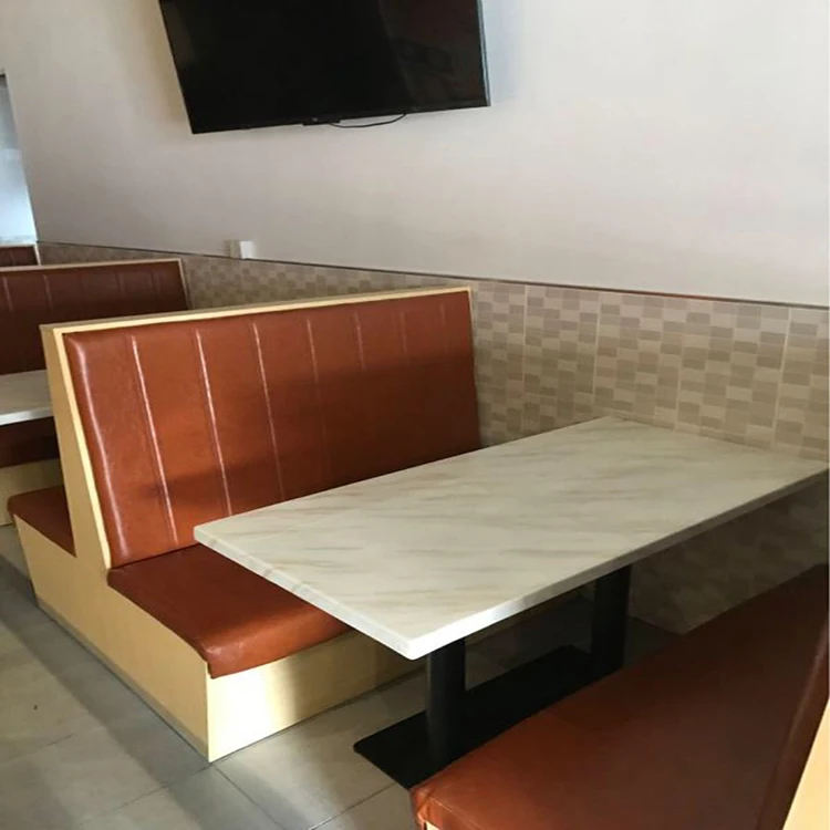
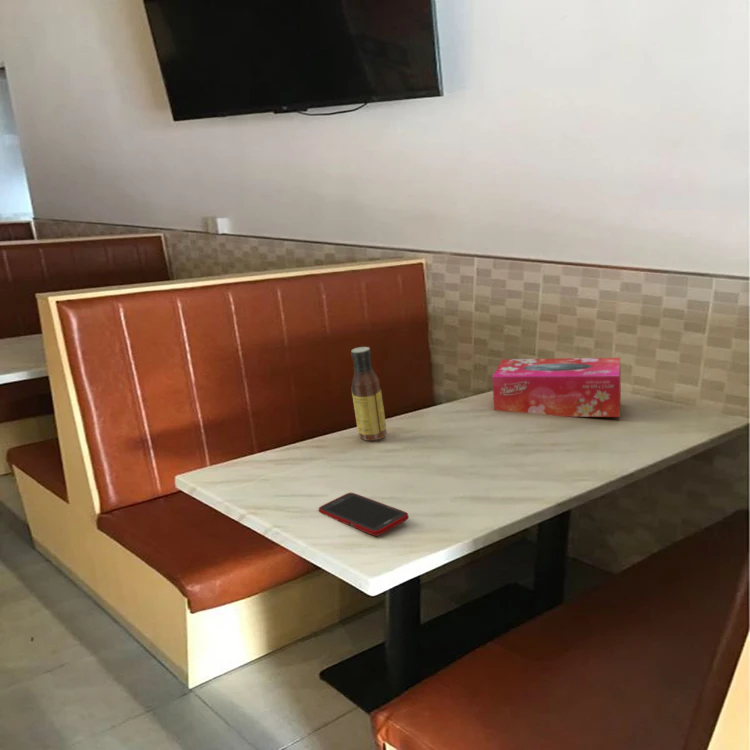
+ cell phone (362, 513)
+ tissue box (557, 386)
+ sauce bottle (367, 393)
